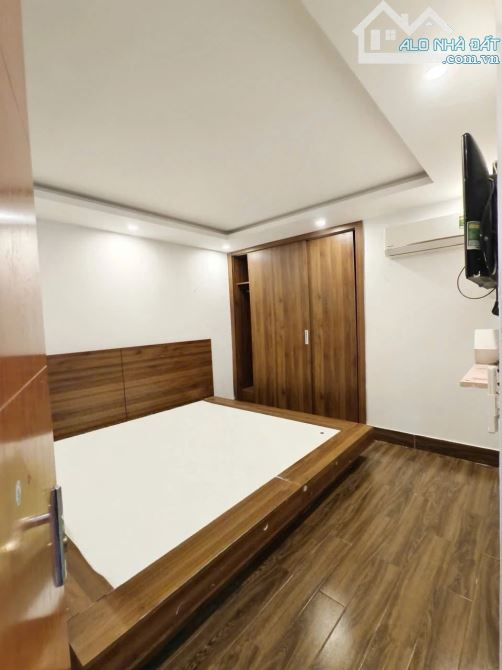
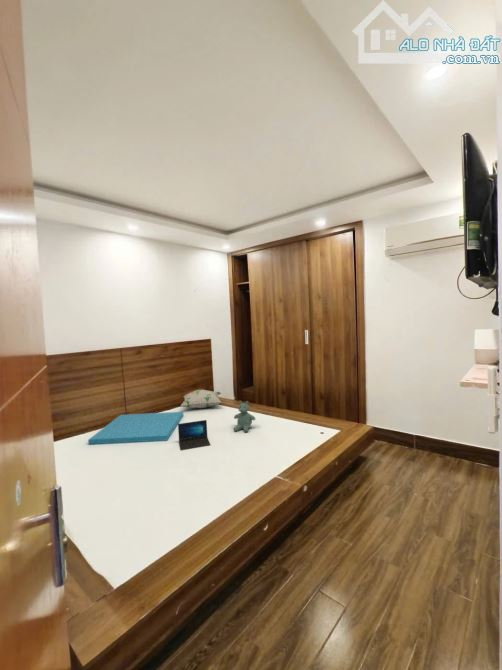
+ laptop (194, 434)
+ decorative pillow (202, 398)
+ cushion (141, 426)
+ stuffed bear (242, 415)
